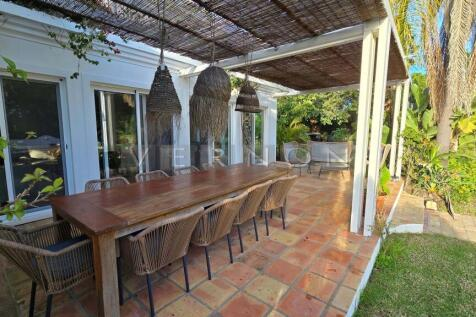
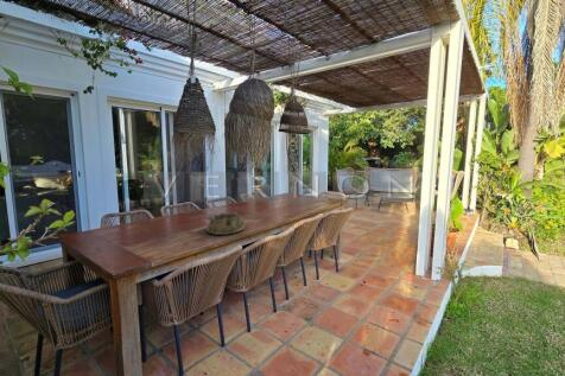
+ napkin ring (226, 222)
